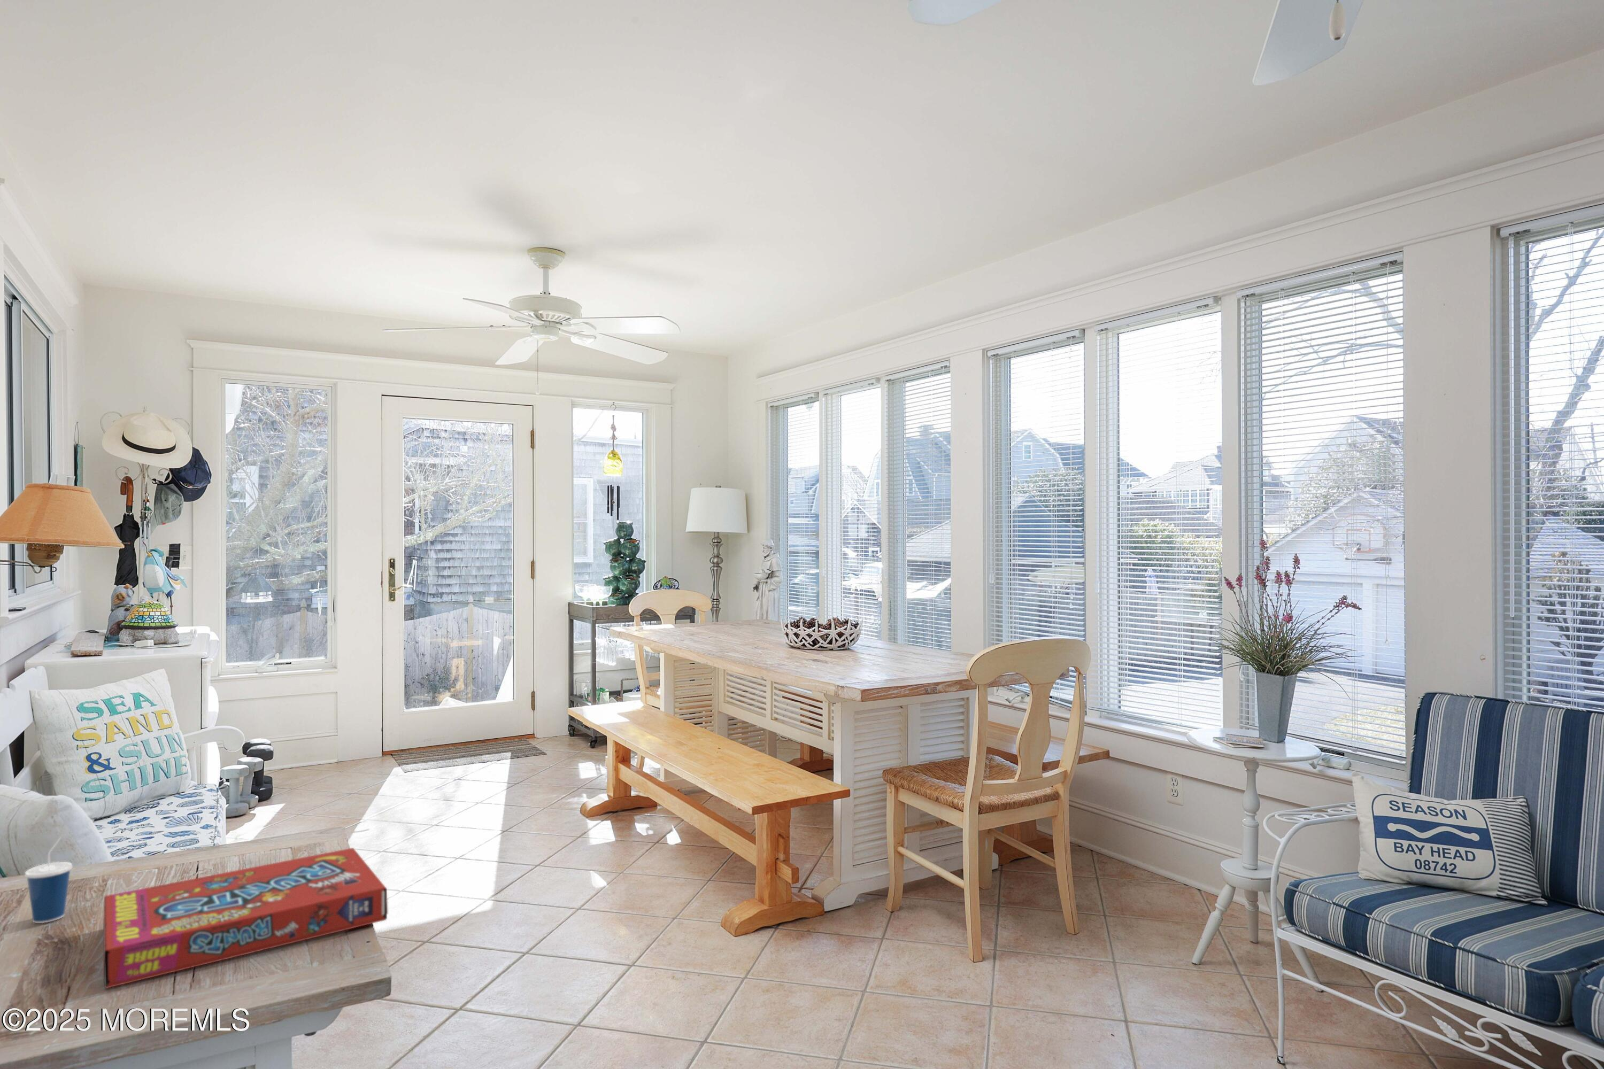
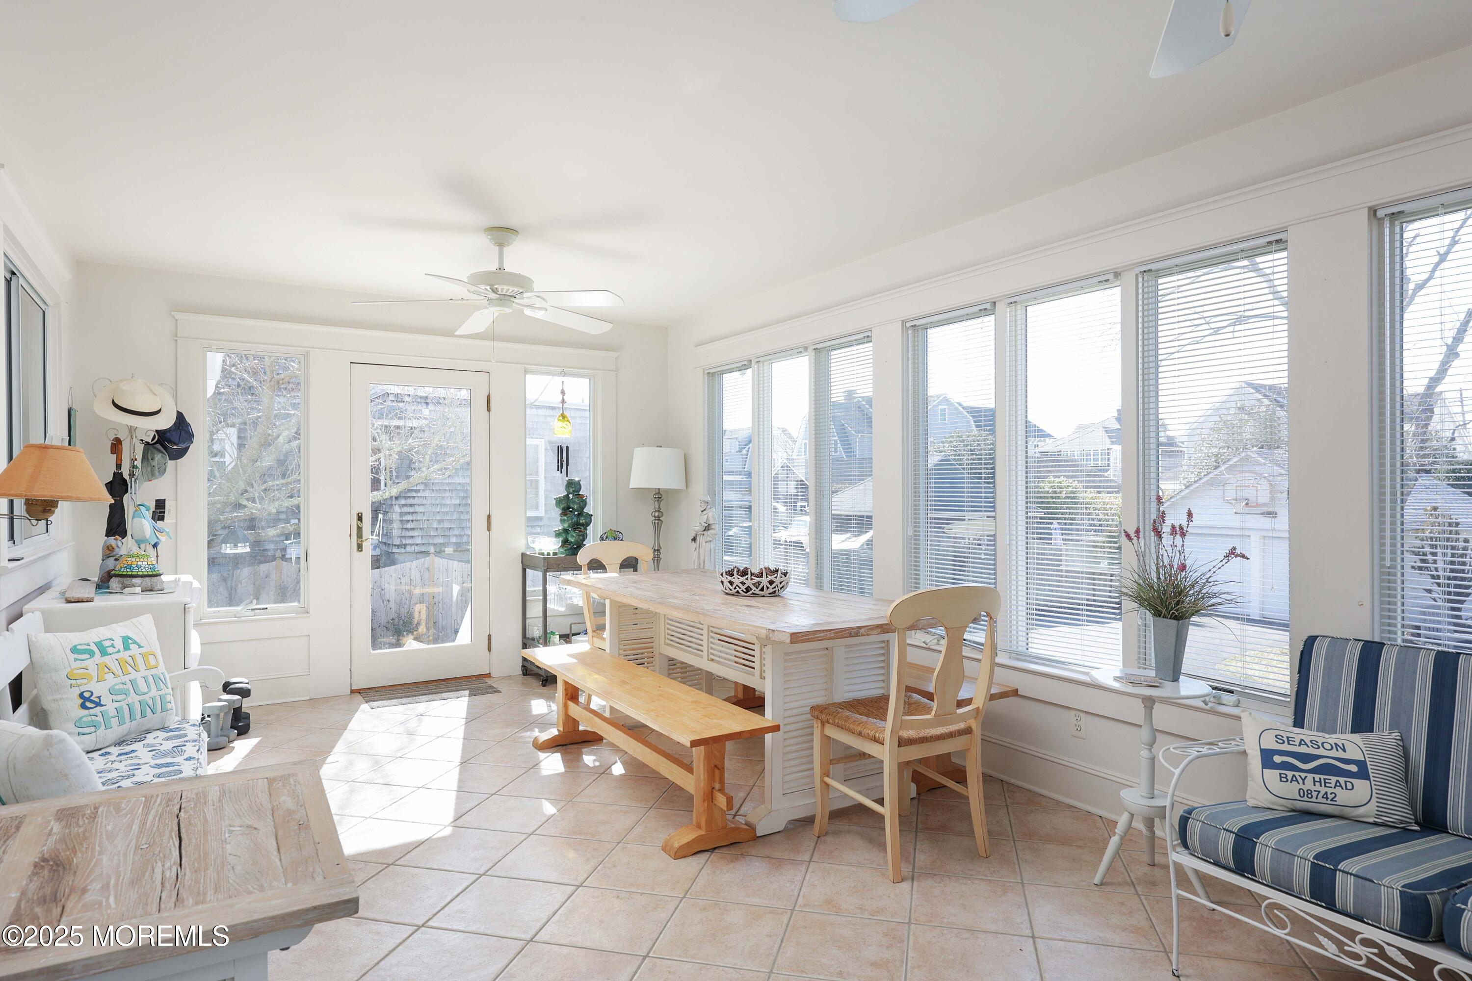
- snack box (247, 908)
- cup (49, 879)
